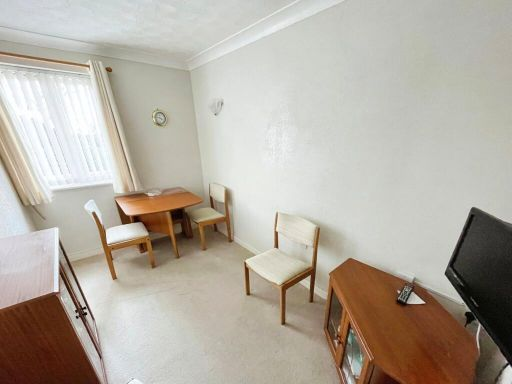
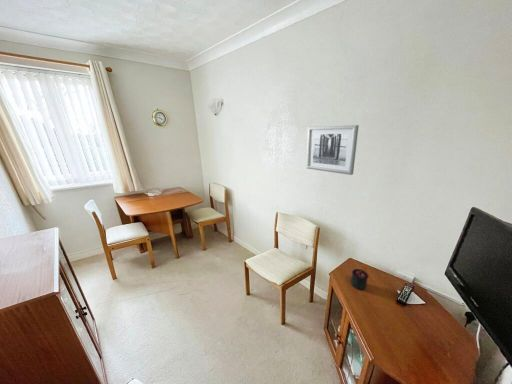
+ wall art (329, 149)
+ candle (359, 276)
